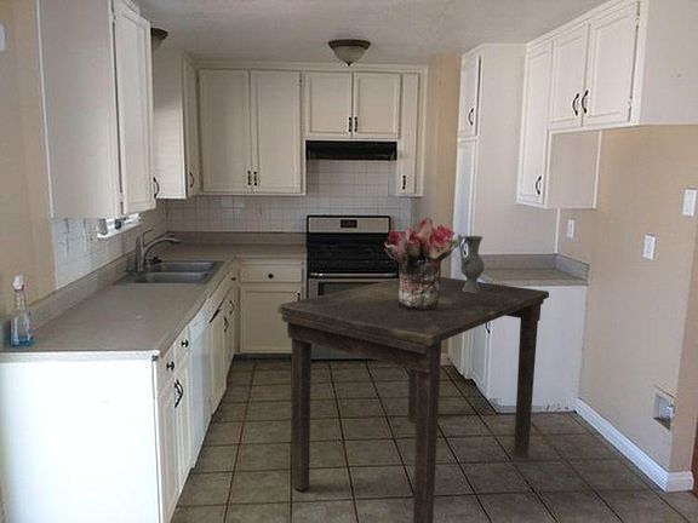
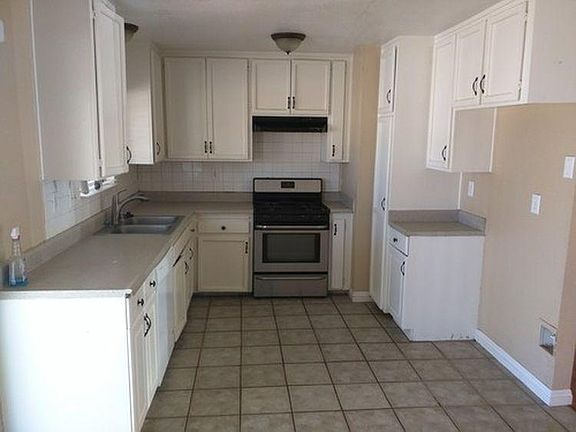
- pitcher (470, 262)
- bouquet (418, 263)
- dining table (419, 385)
